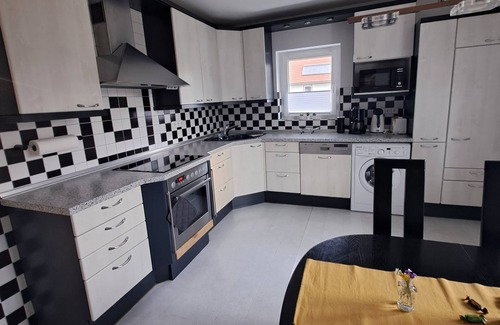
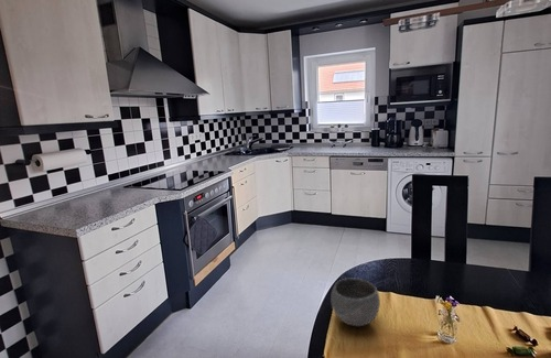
+ ceramic bowl (355, 303)
